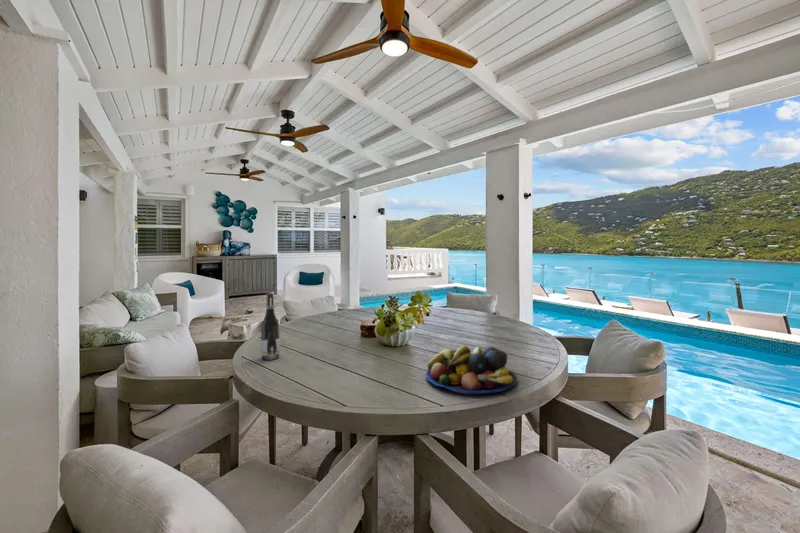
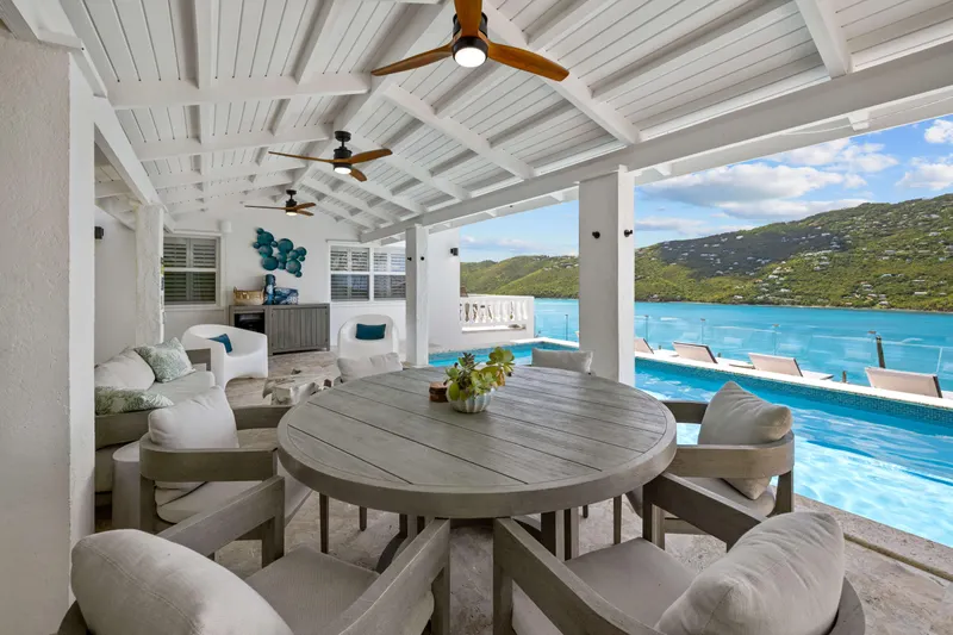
- wine bottle (270, 325)
- fruit bowl (469, 361)
